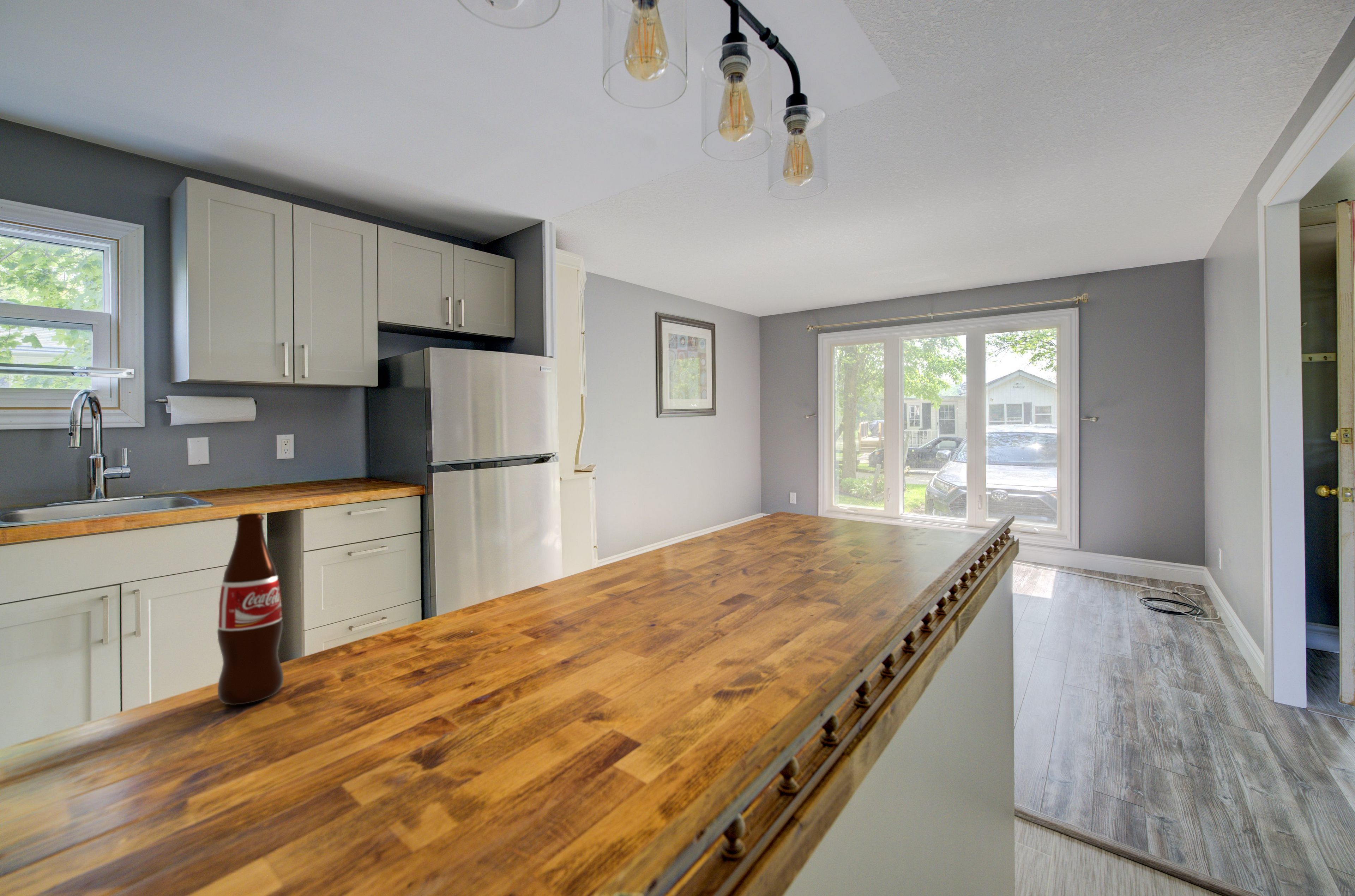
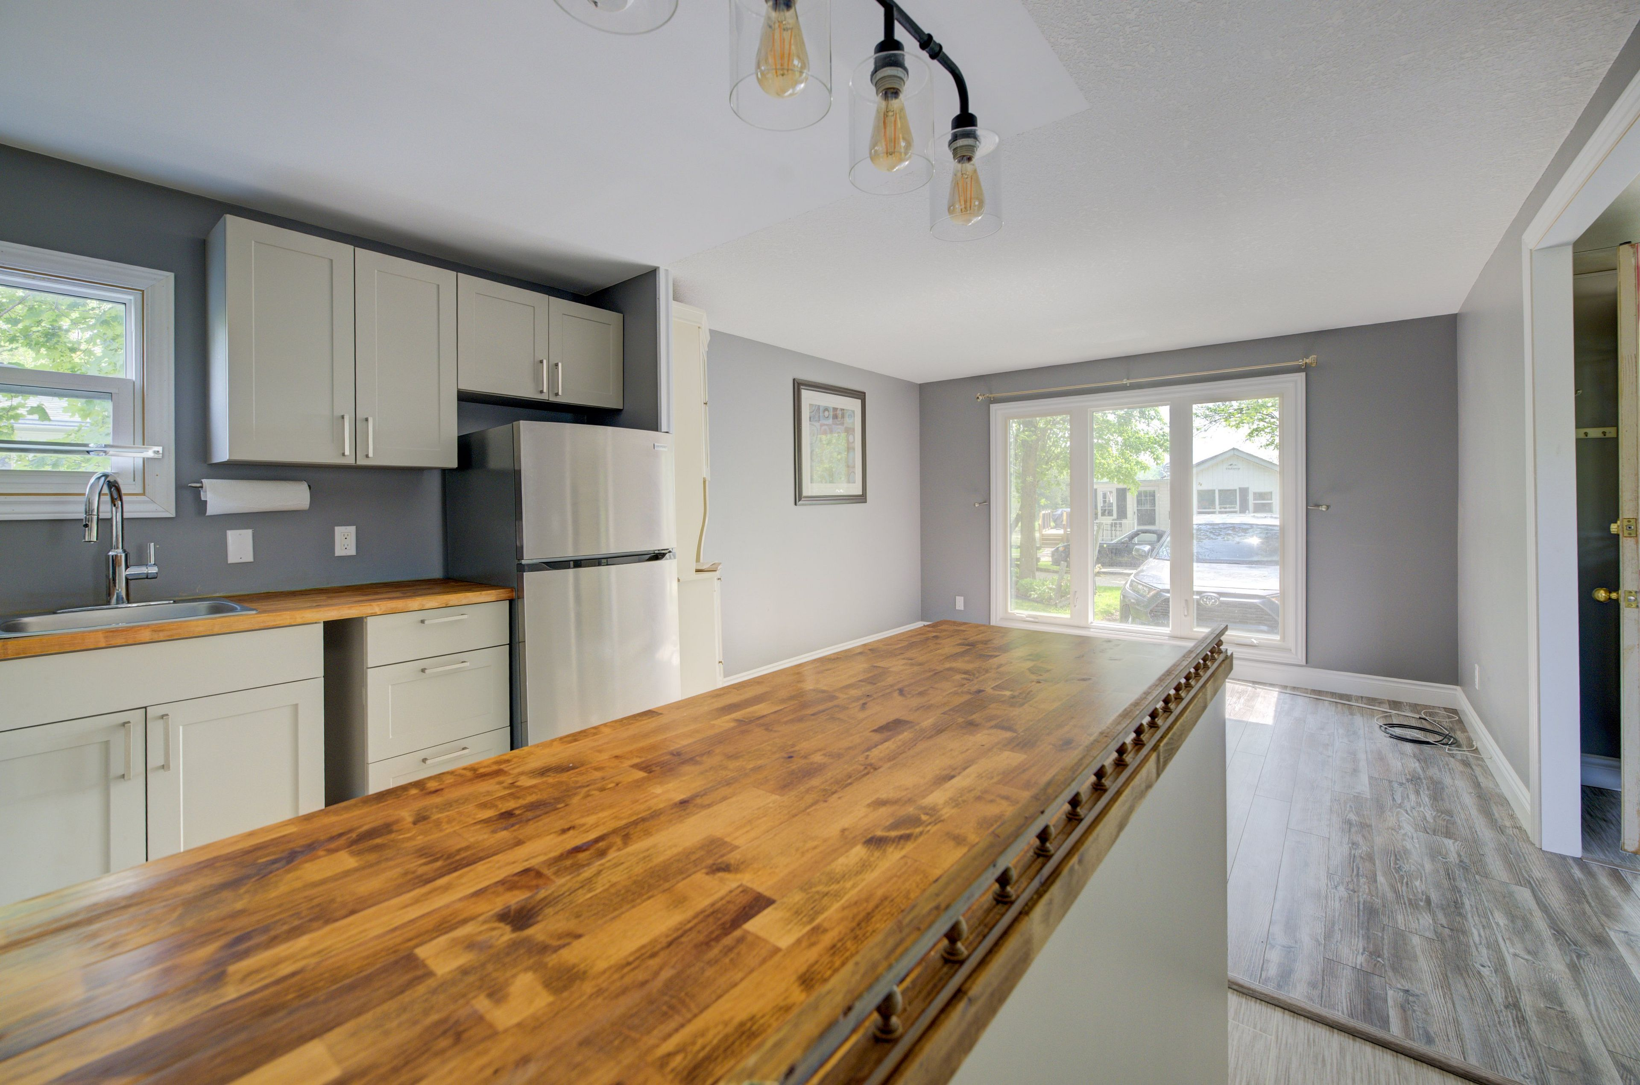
- bottle (251, 605)
